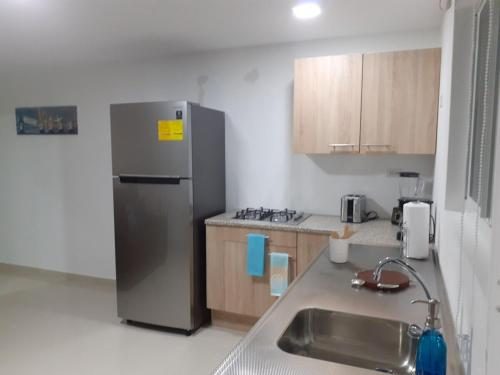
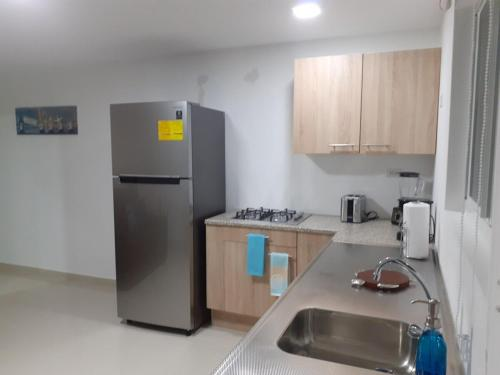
- utensil holder (342, 244)
